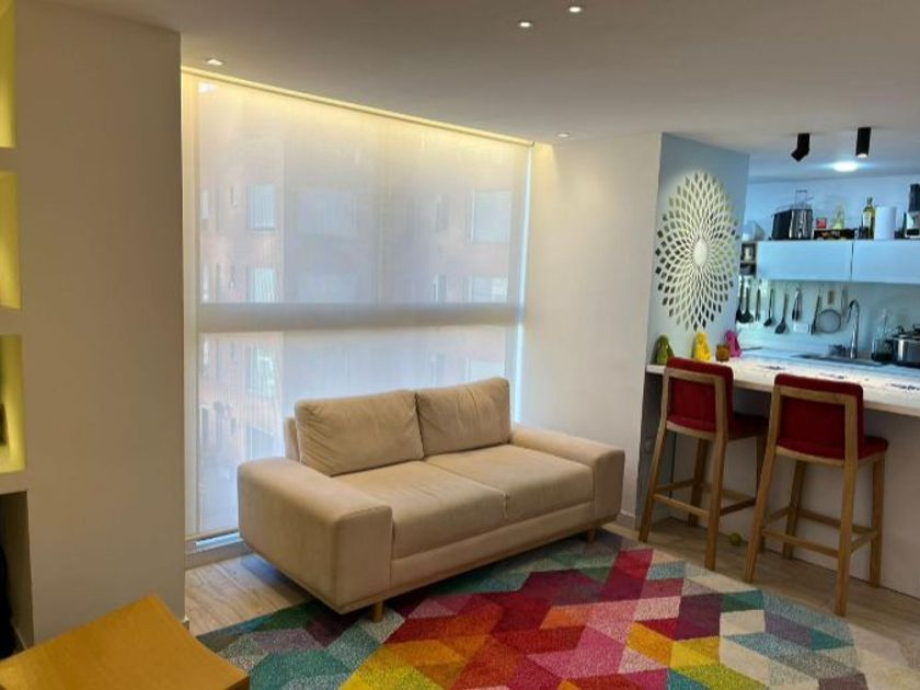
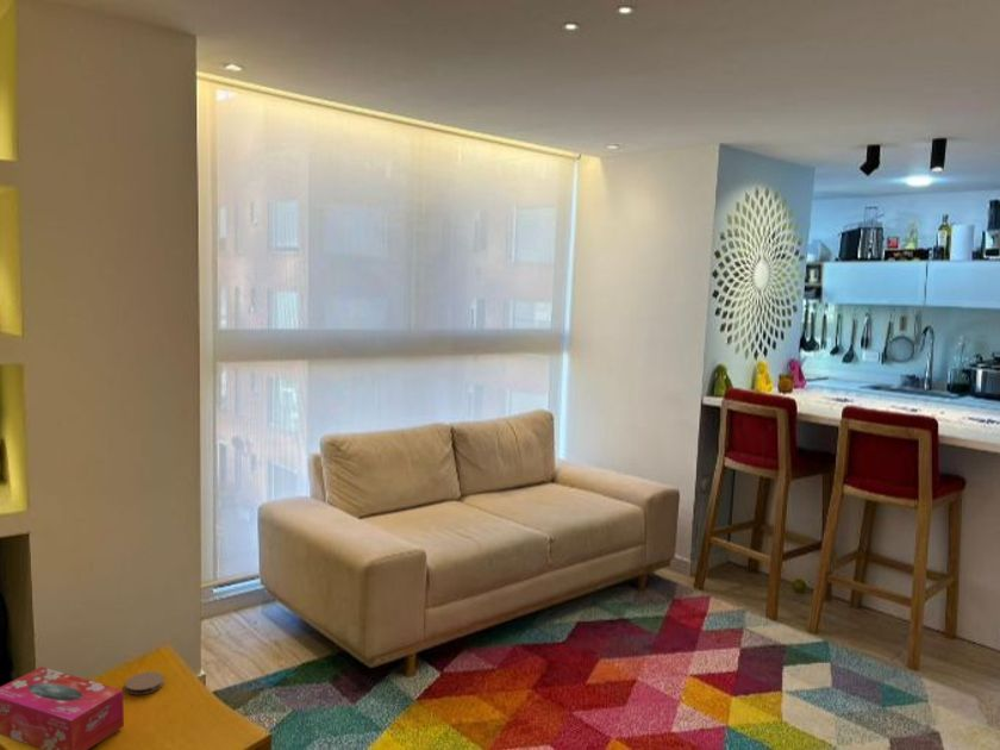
+ coaster (144, 682)
+ tissue box (56, 710)
